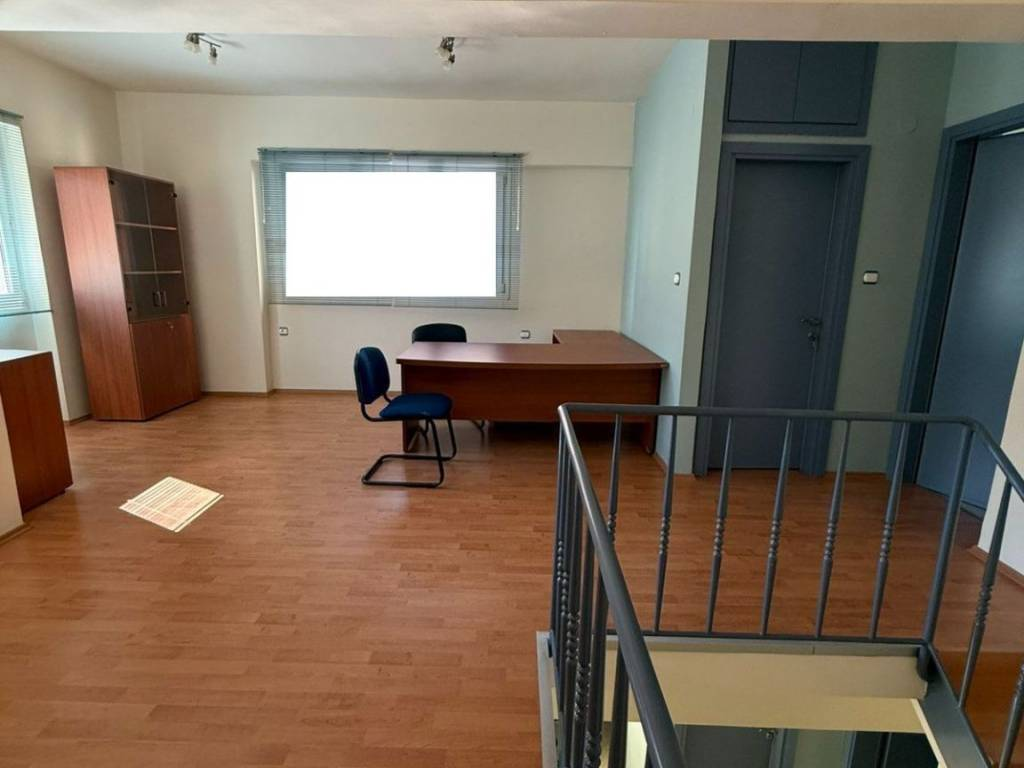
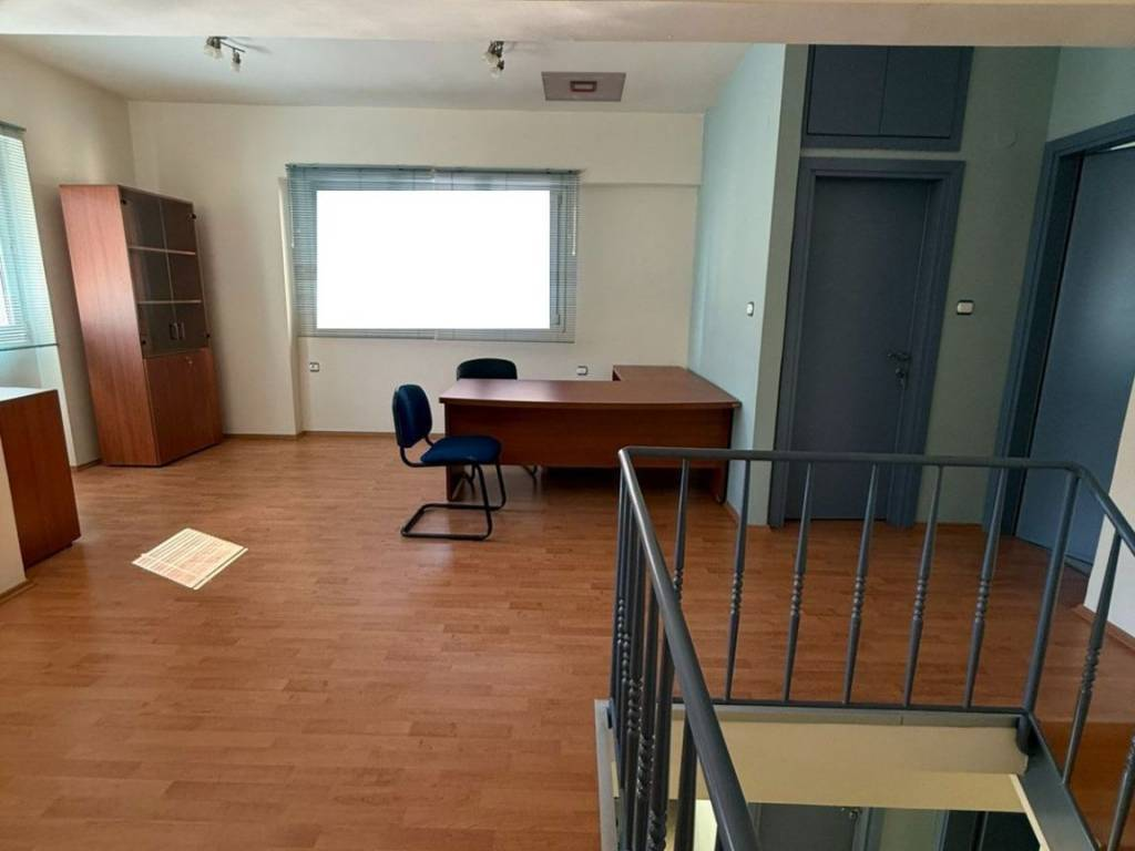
+ ceiling vent (583, 86)
